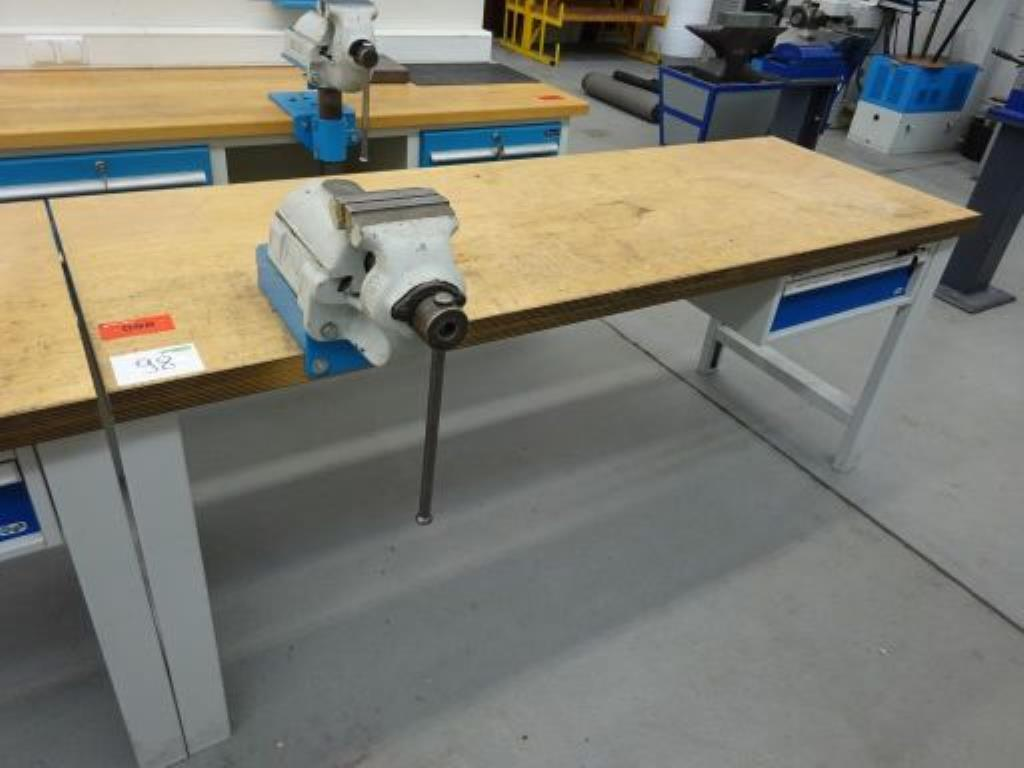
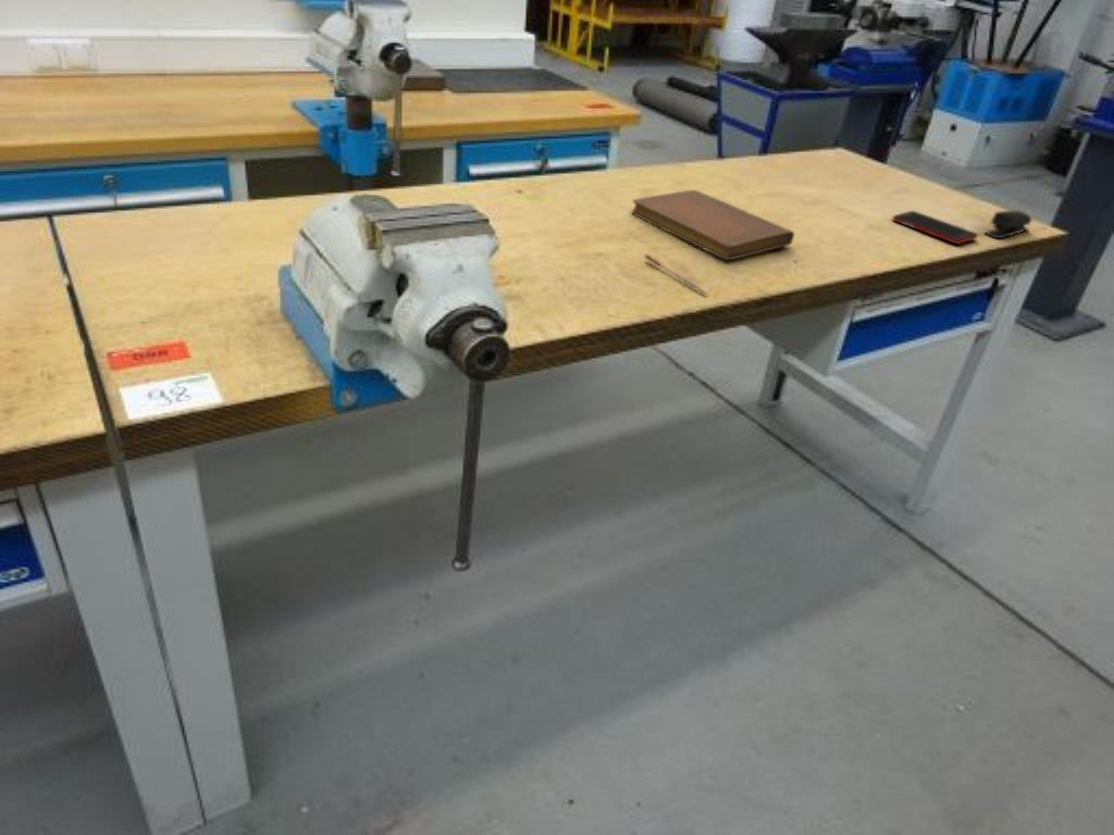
+ pen (676, 274)
+ cell phone (933, 226)
+ stapler (1011, 221)
+ notebook (710, 221)
